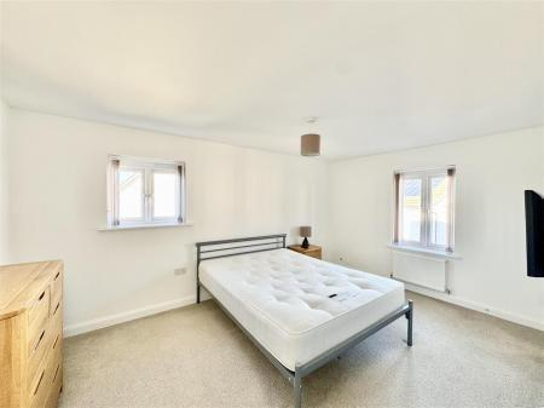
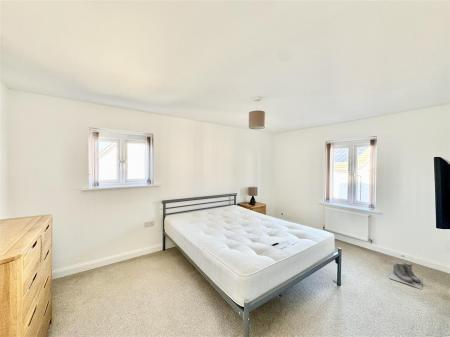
+ boots (405, 271)
